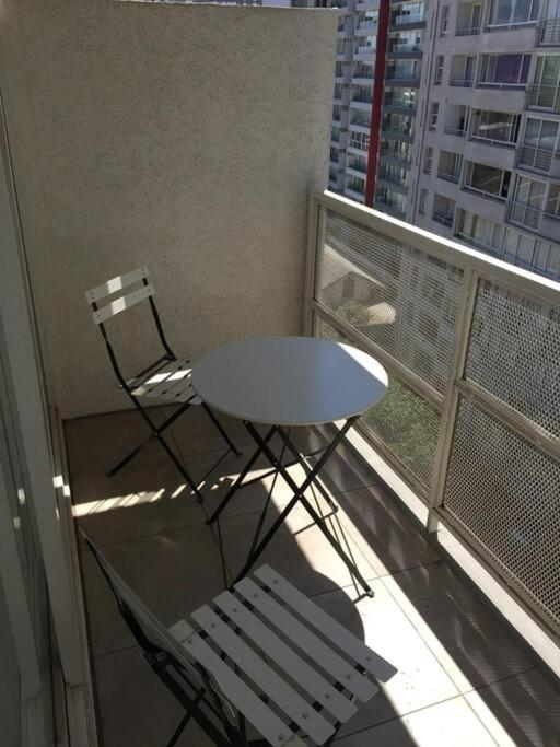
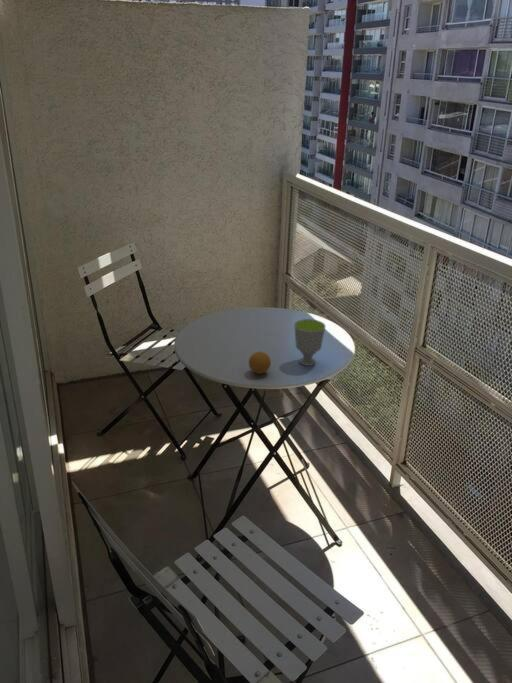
+ fruit (259, 362)
+ cup (308, 343)
